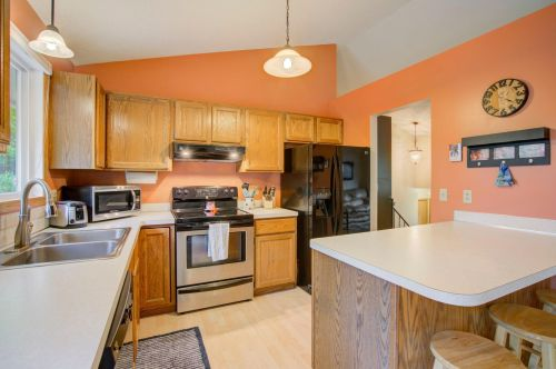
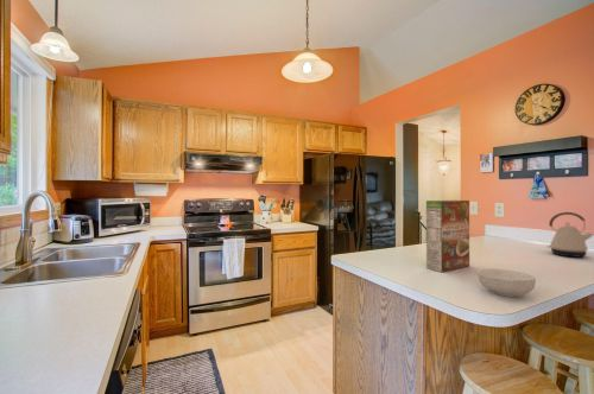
+ kettle (569, 233)
+ cereal bowl (505, 282)
+ cereal box (448, 233)
